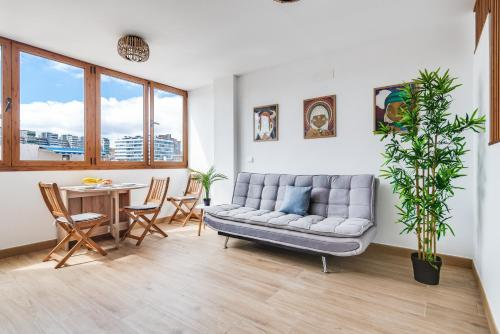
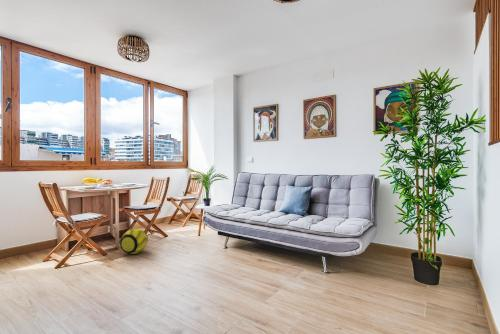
+ ball (134, 241)
